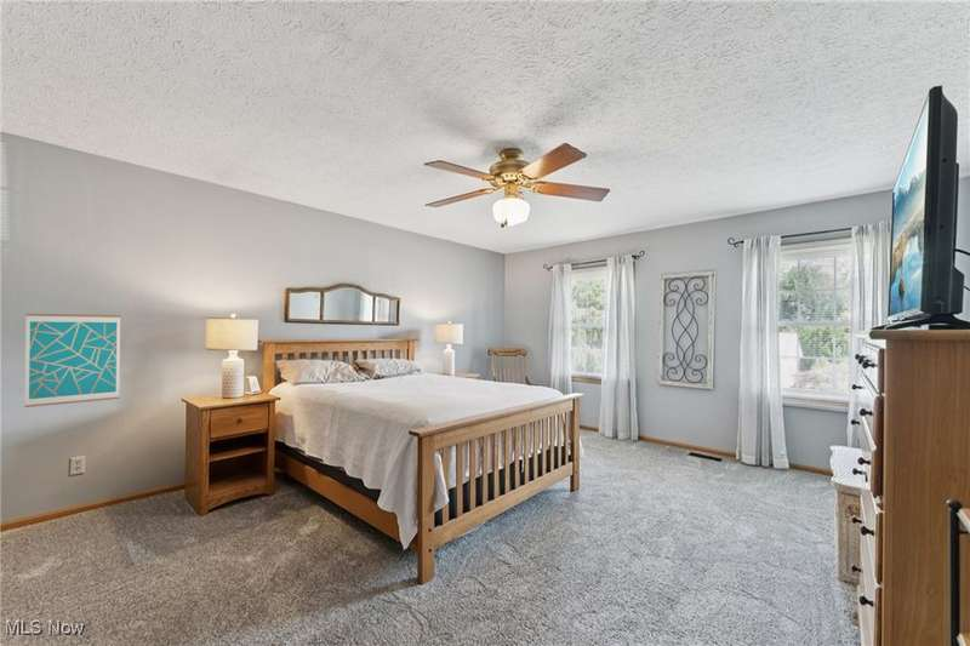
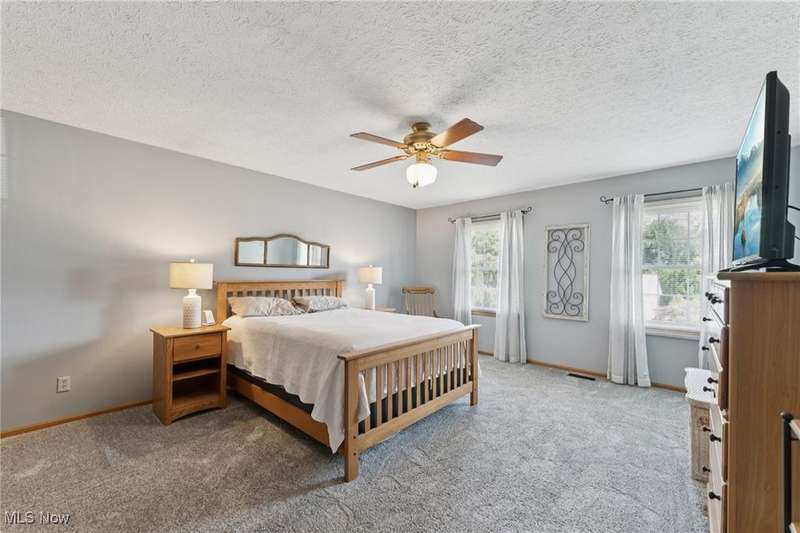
- wall art (75, 358)
